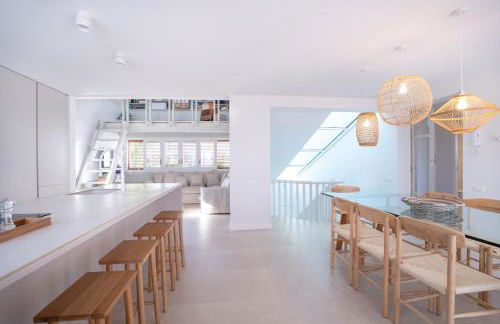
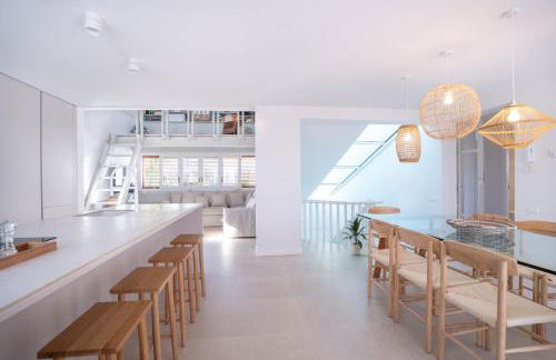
+ indoor plant (355, 234)
